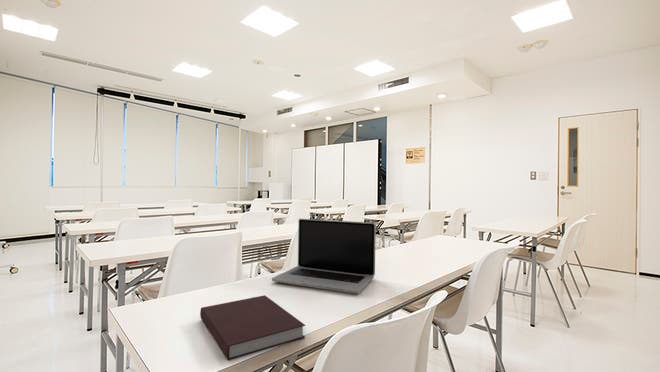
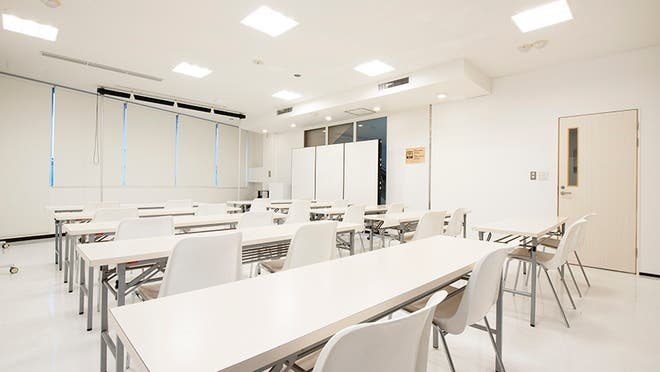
- laptop (324, 251)
- notebook (249, 321)
